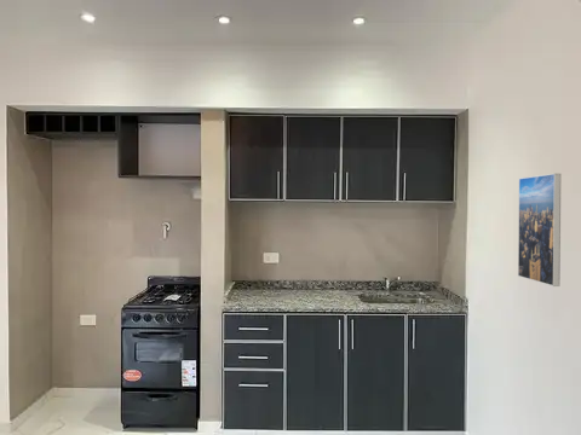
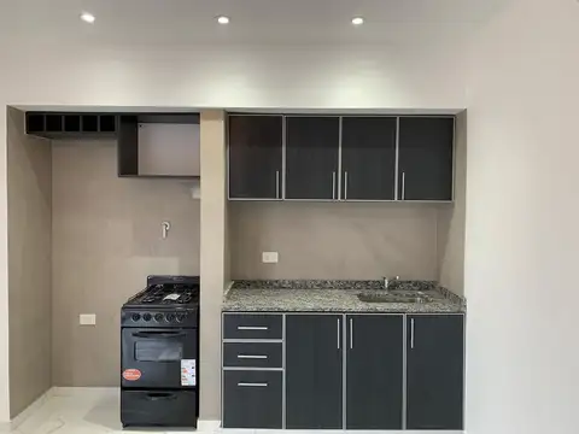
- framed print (537, 228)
